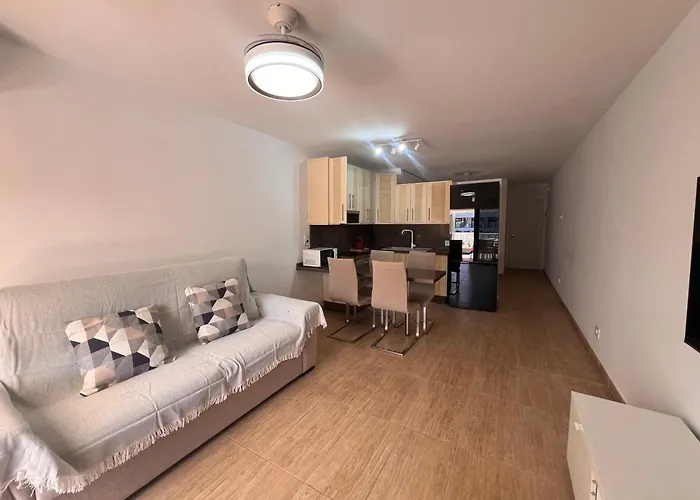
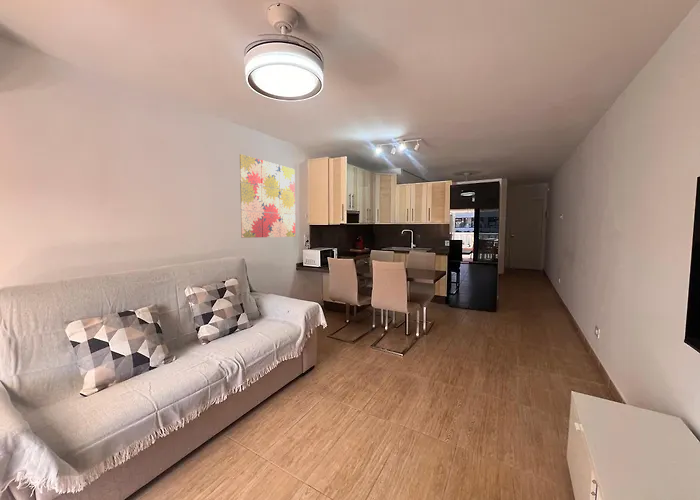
+ wall art (270, 200)
